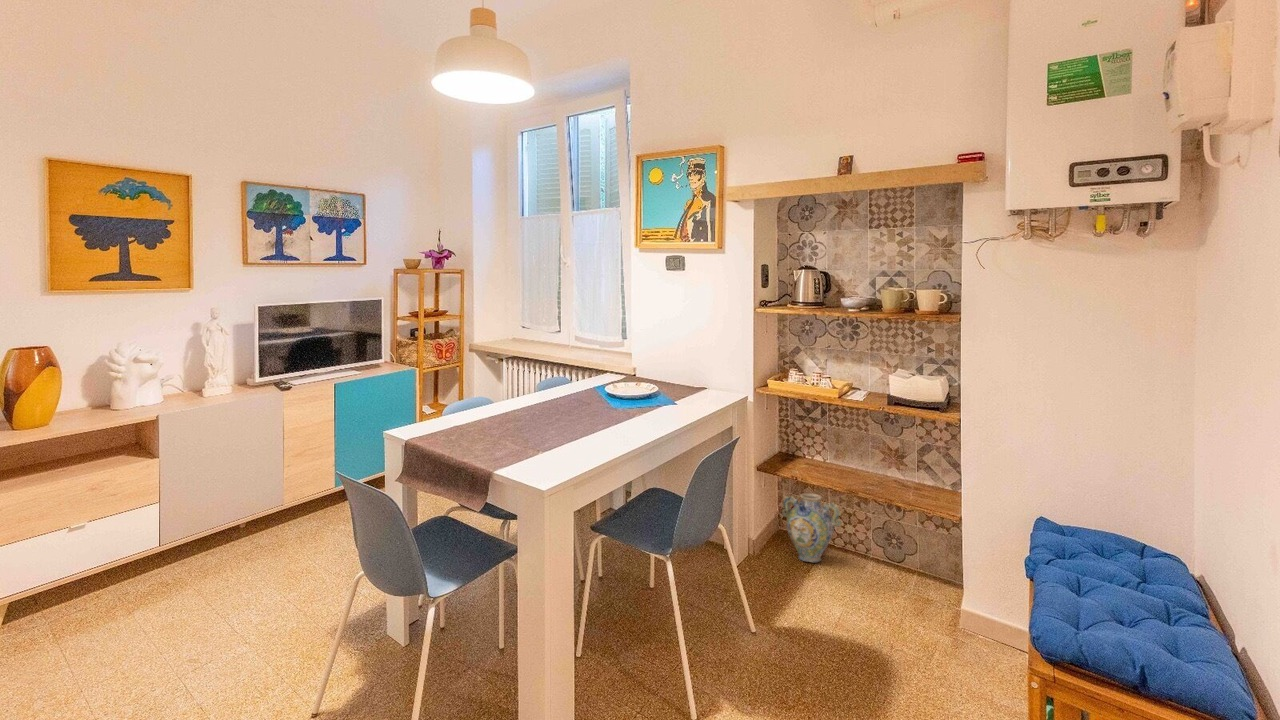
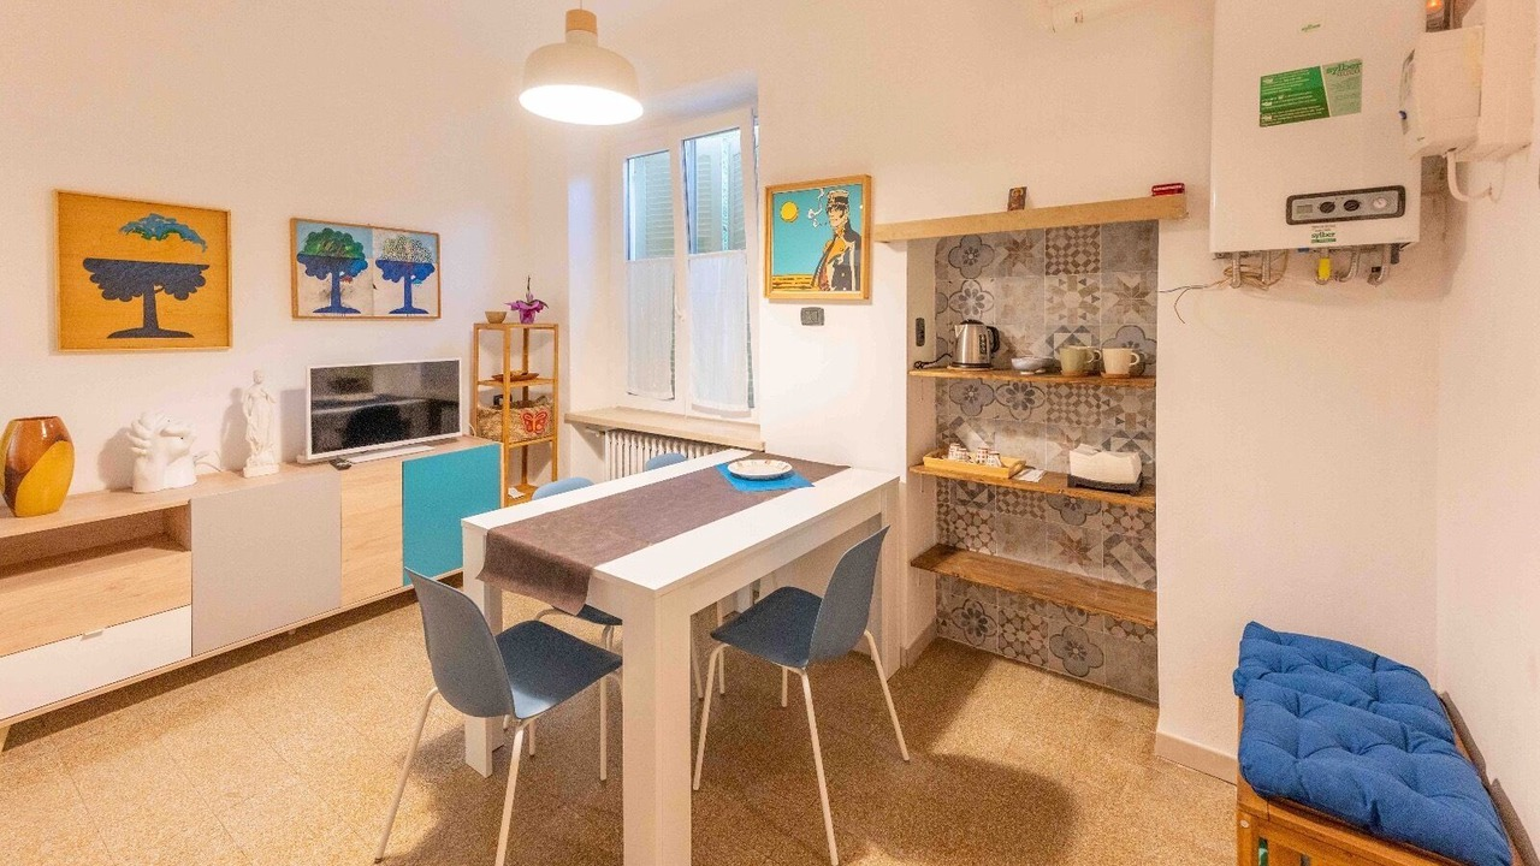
- ceramic jug (810, 527)
